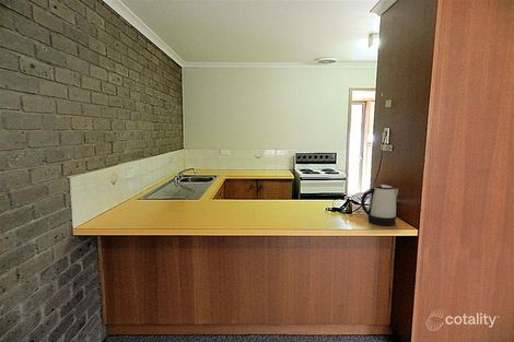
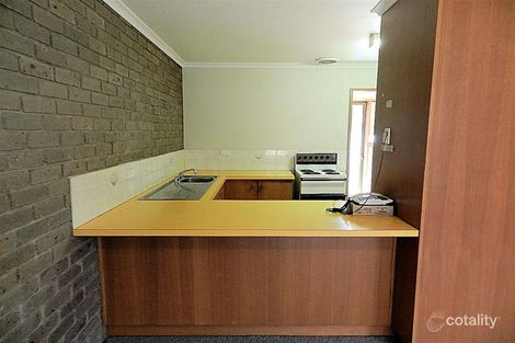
- kettle (378, 203)
